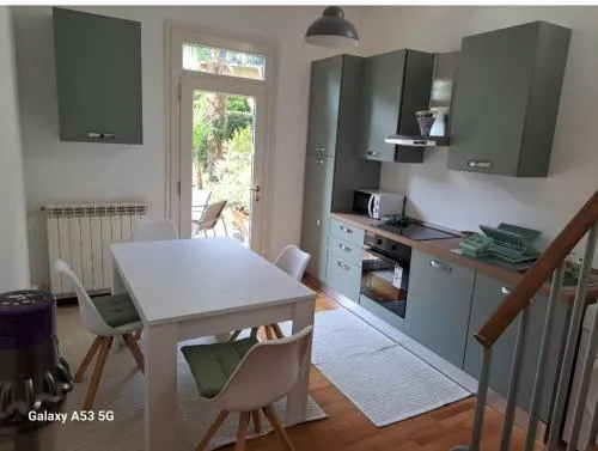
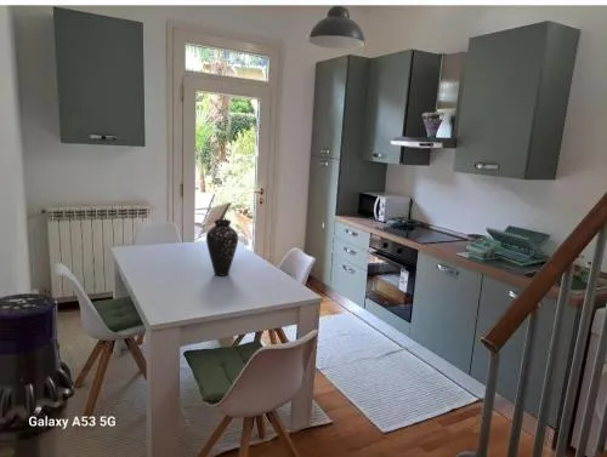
+ vase (221, 247)
